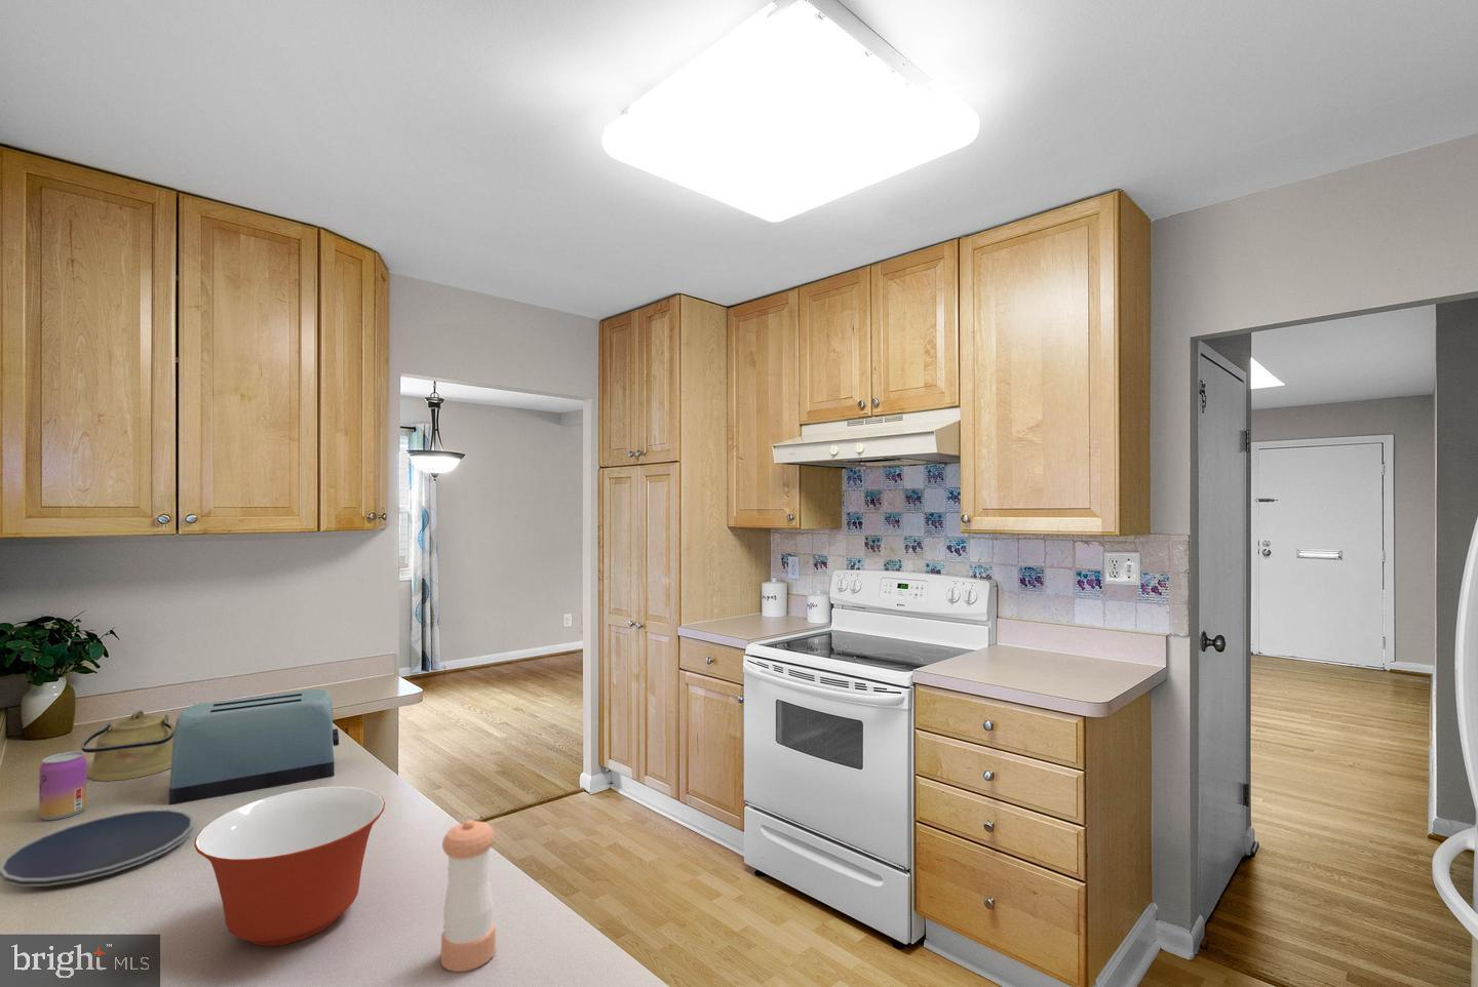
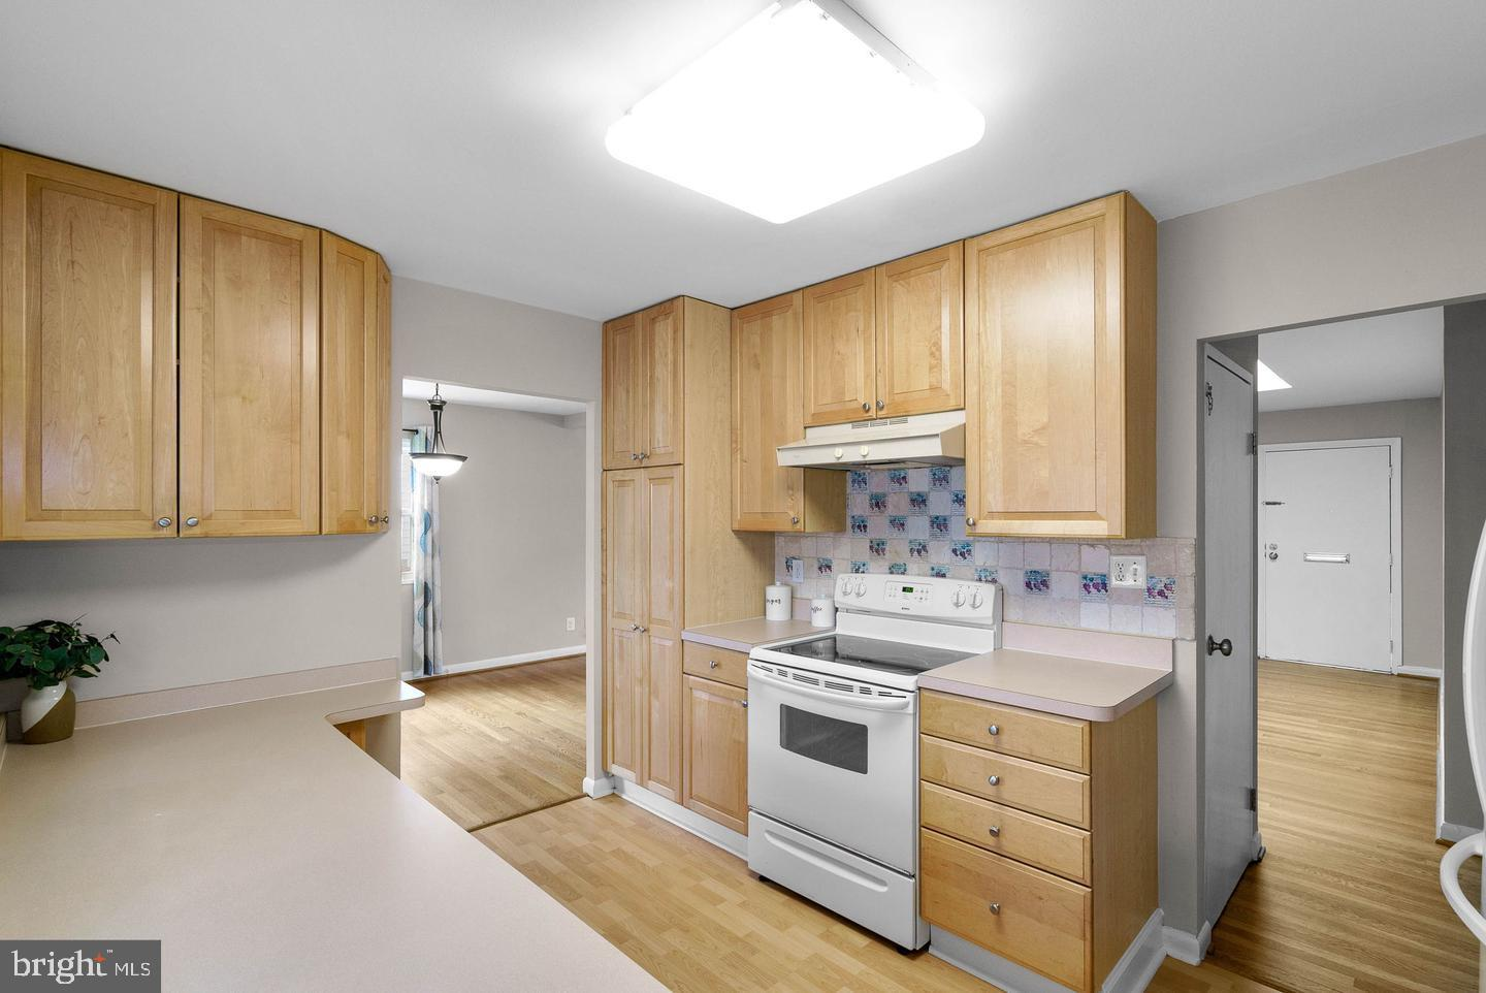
- pepper shaker (468, 888)
- toaster (260, 740)
- mixing bowl (294, 869)
- kettle (147, 738)
- beverage can (63, 785)
- plate (103, 846)
